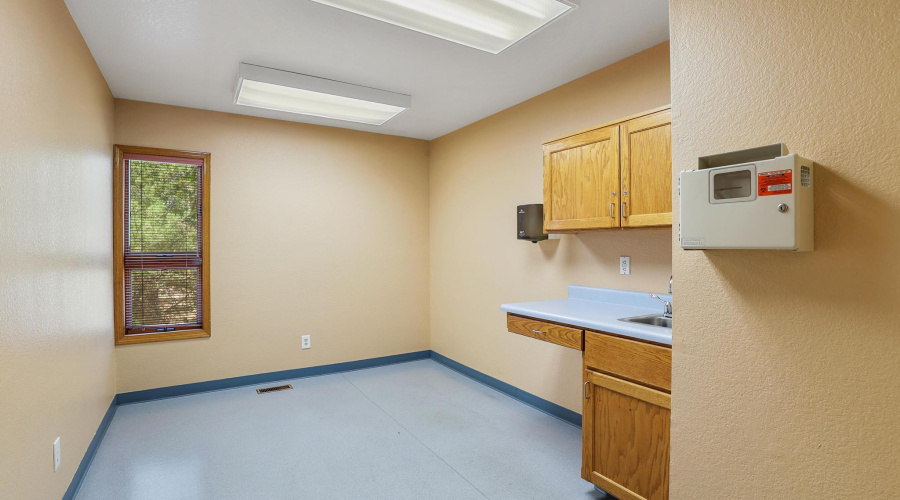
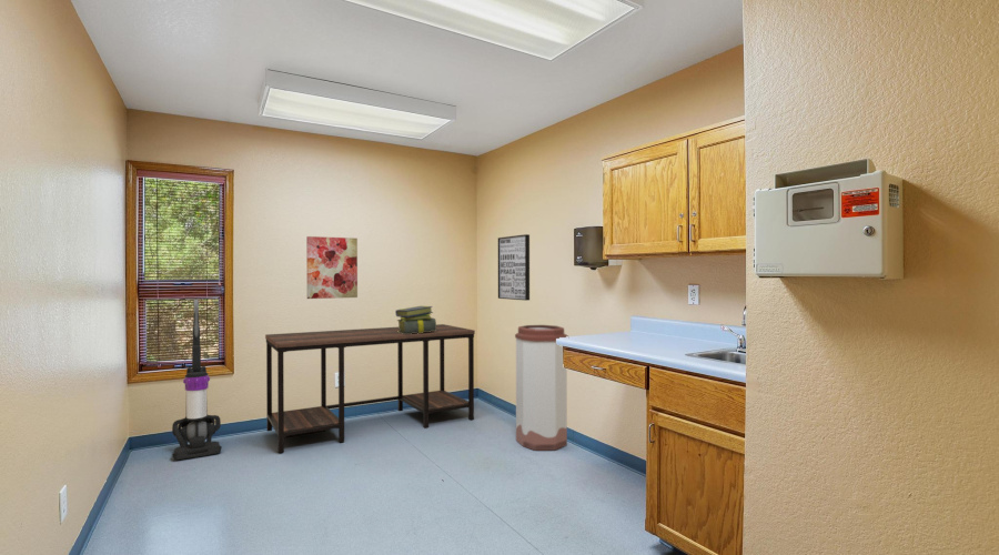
+ desk (375, 398)
+ stack of books (415, 319)
+ trash can (541, 384)
+ wall art (513, 268)
+ wall art (332, 268)
+ vacuum cleaner (196, 374)
